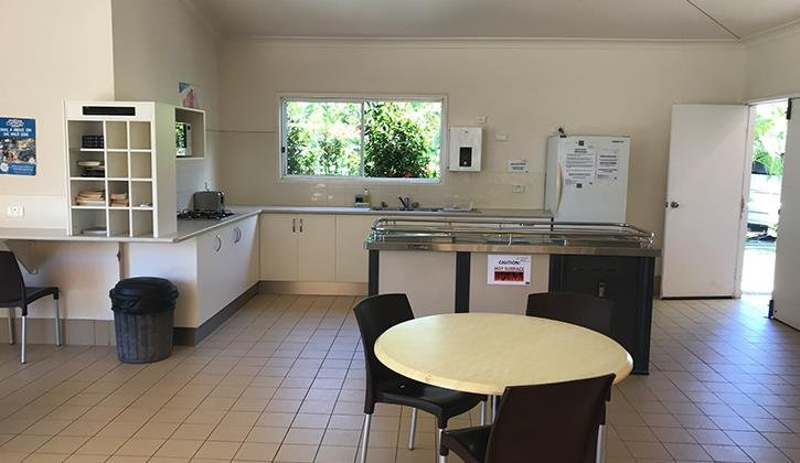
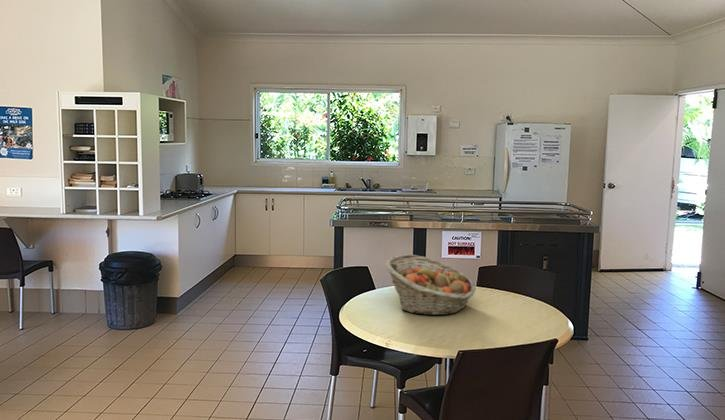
+ fruit basket (430, 283)
